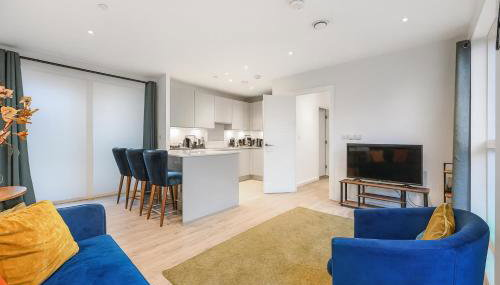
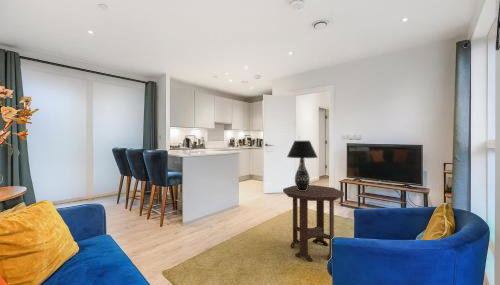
+ table lamp (302, 165)
+ side table (307, 220)
